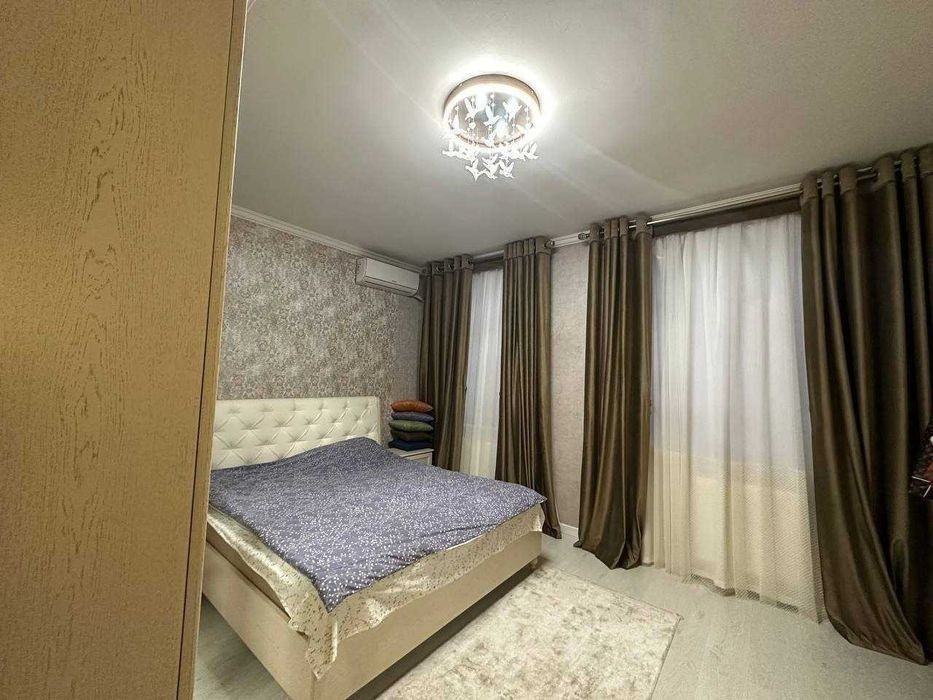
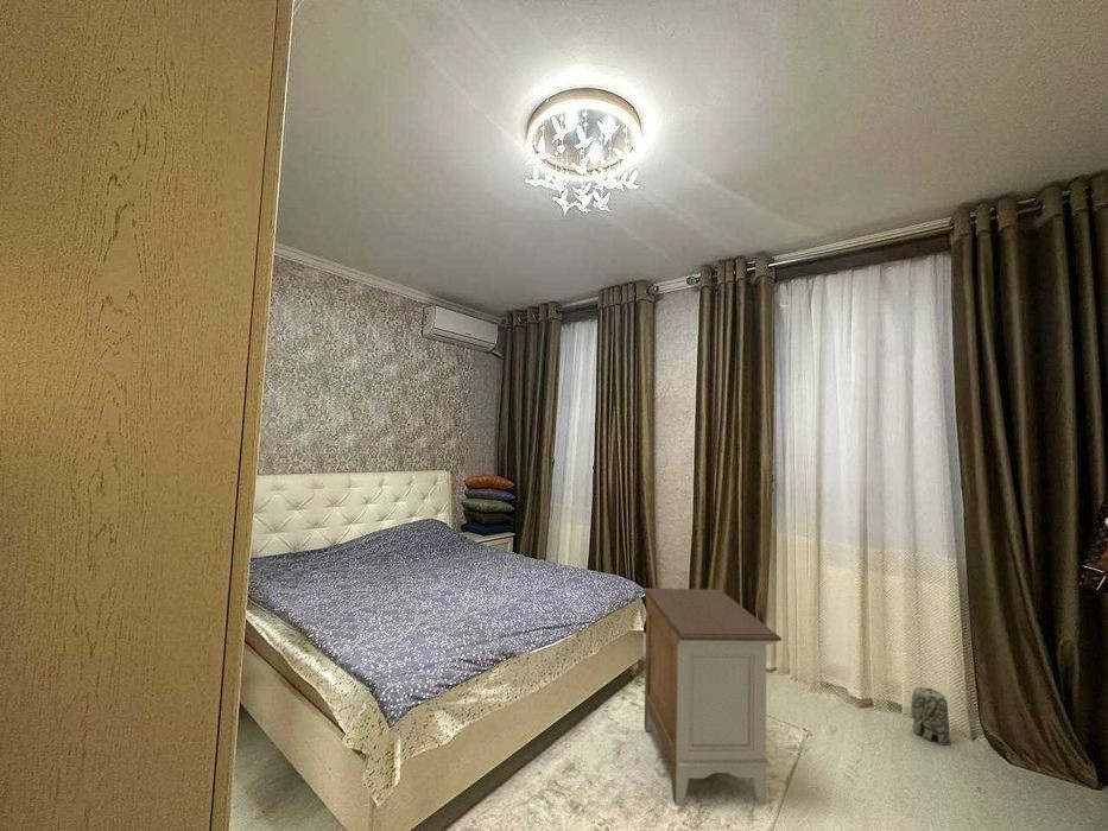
+ nightstand (703, 684)
+ toy elephant (929, 712)
